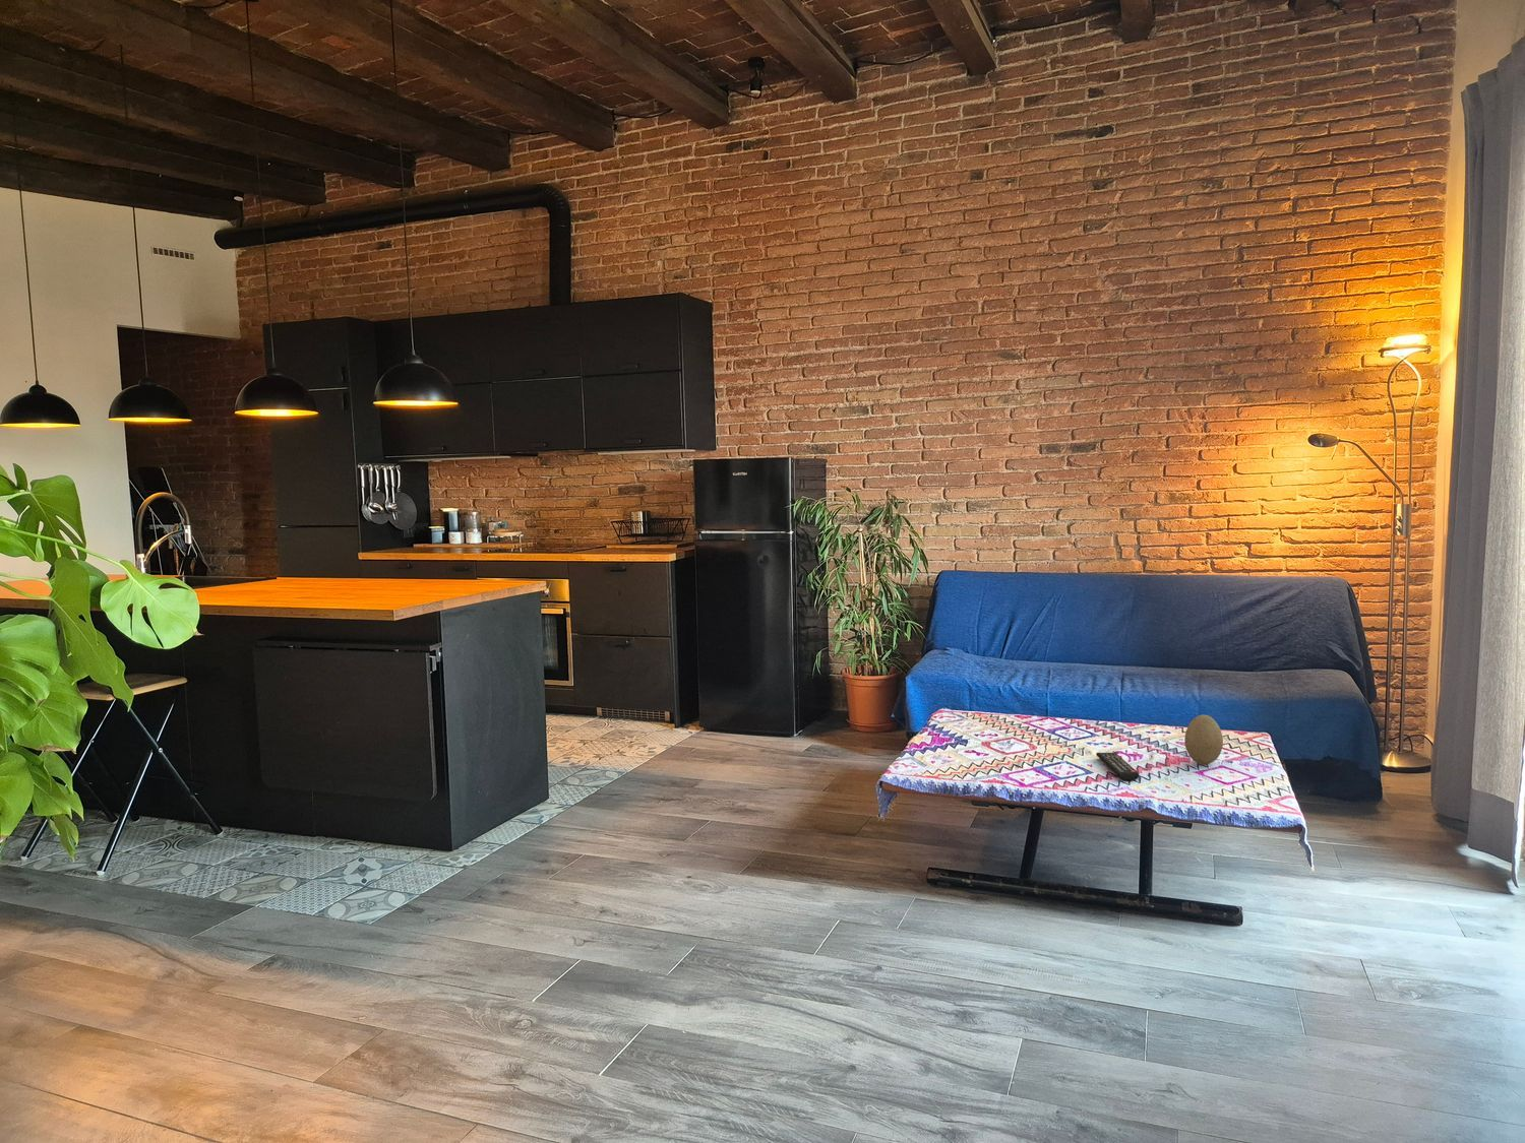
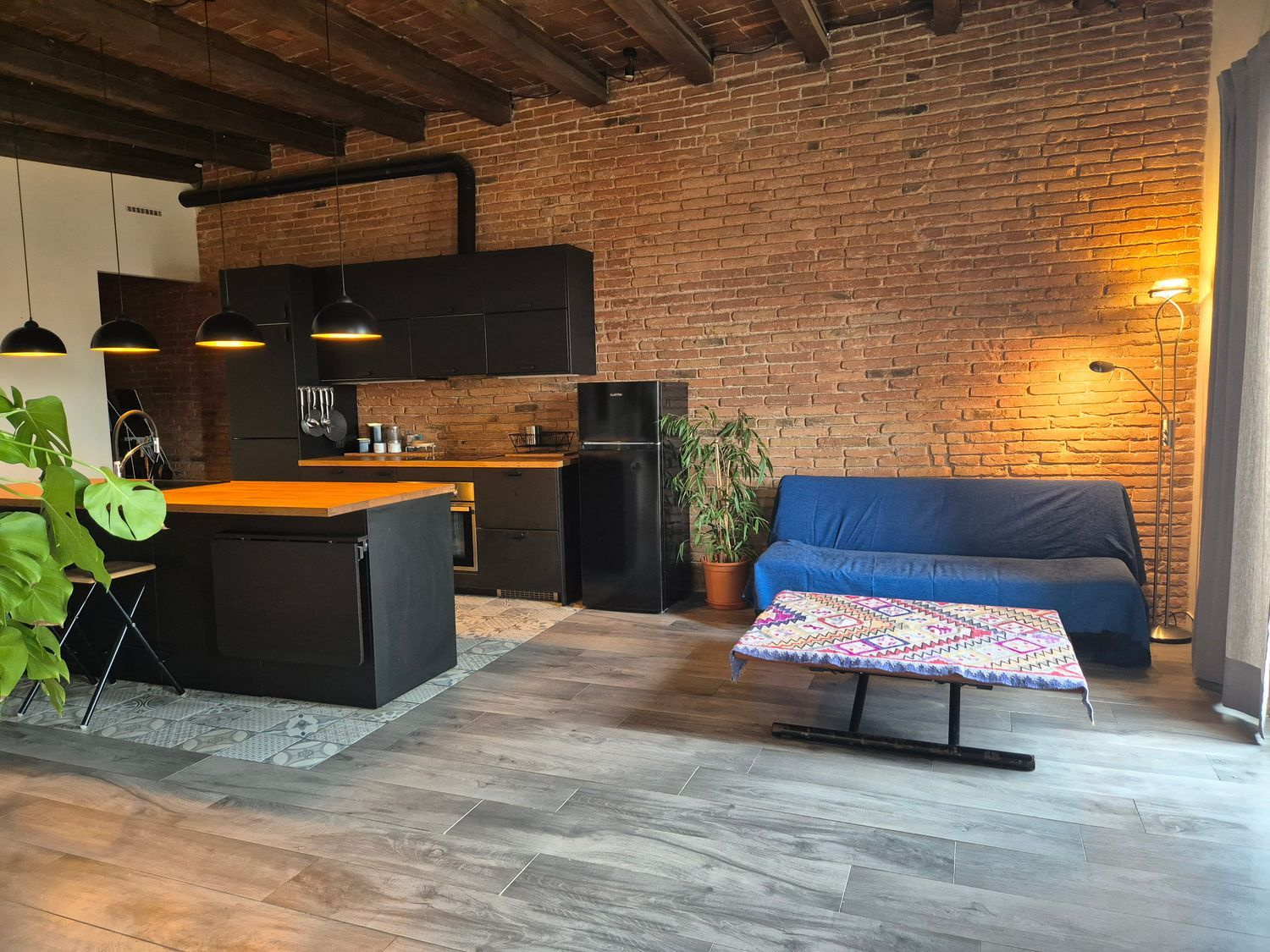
- remote control (1117, 765)
- decorative egg (1203, 738)
